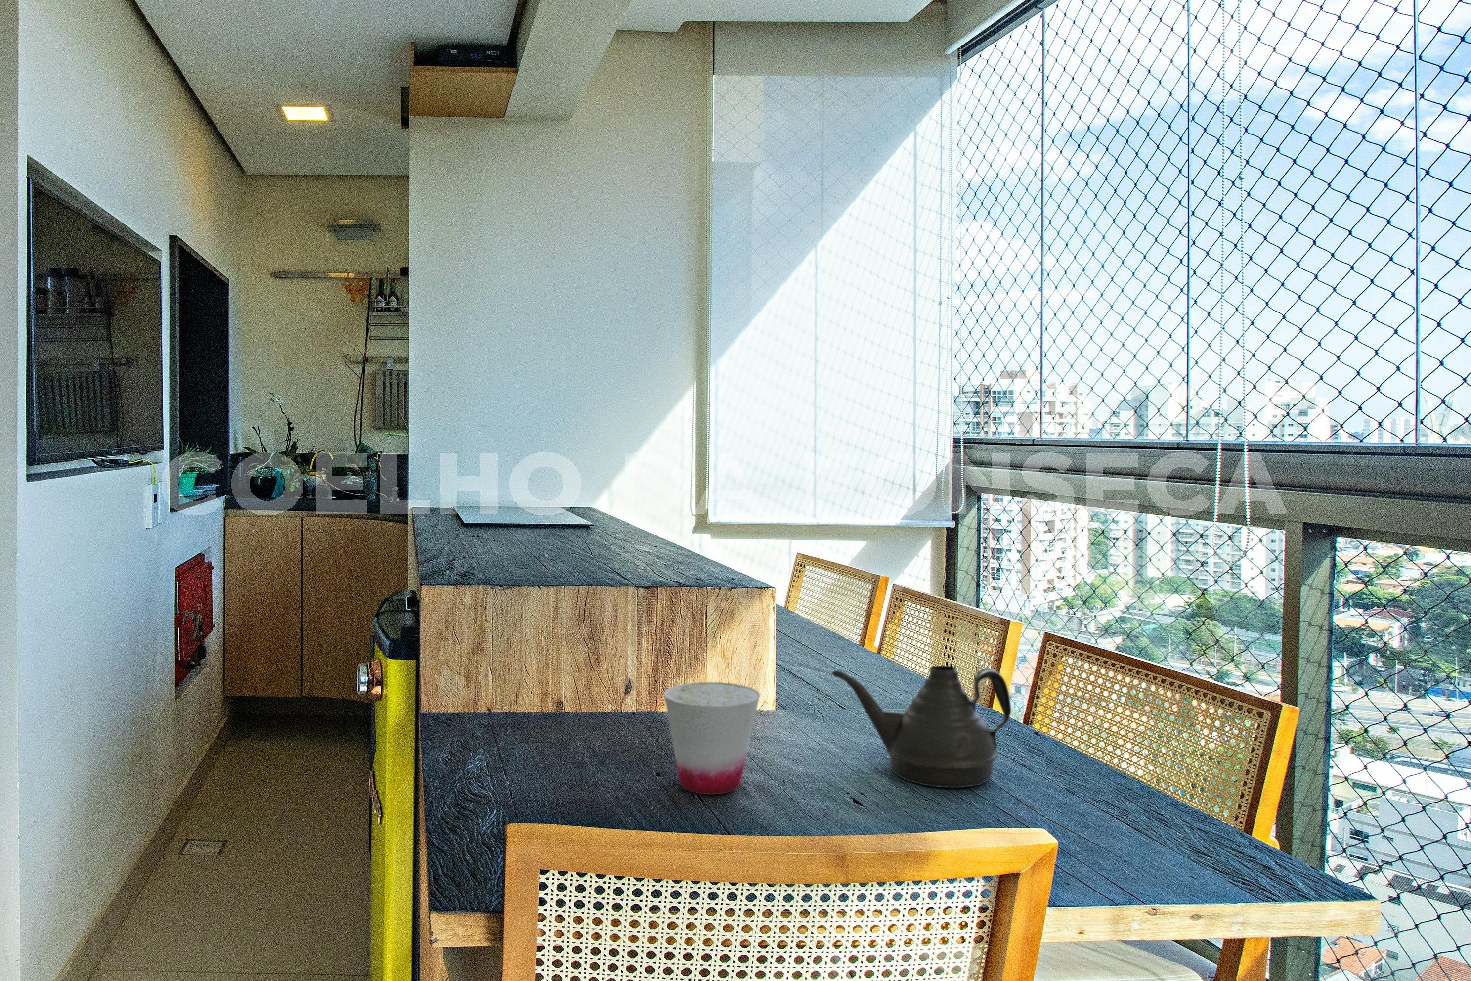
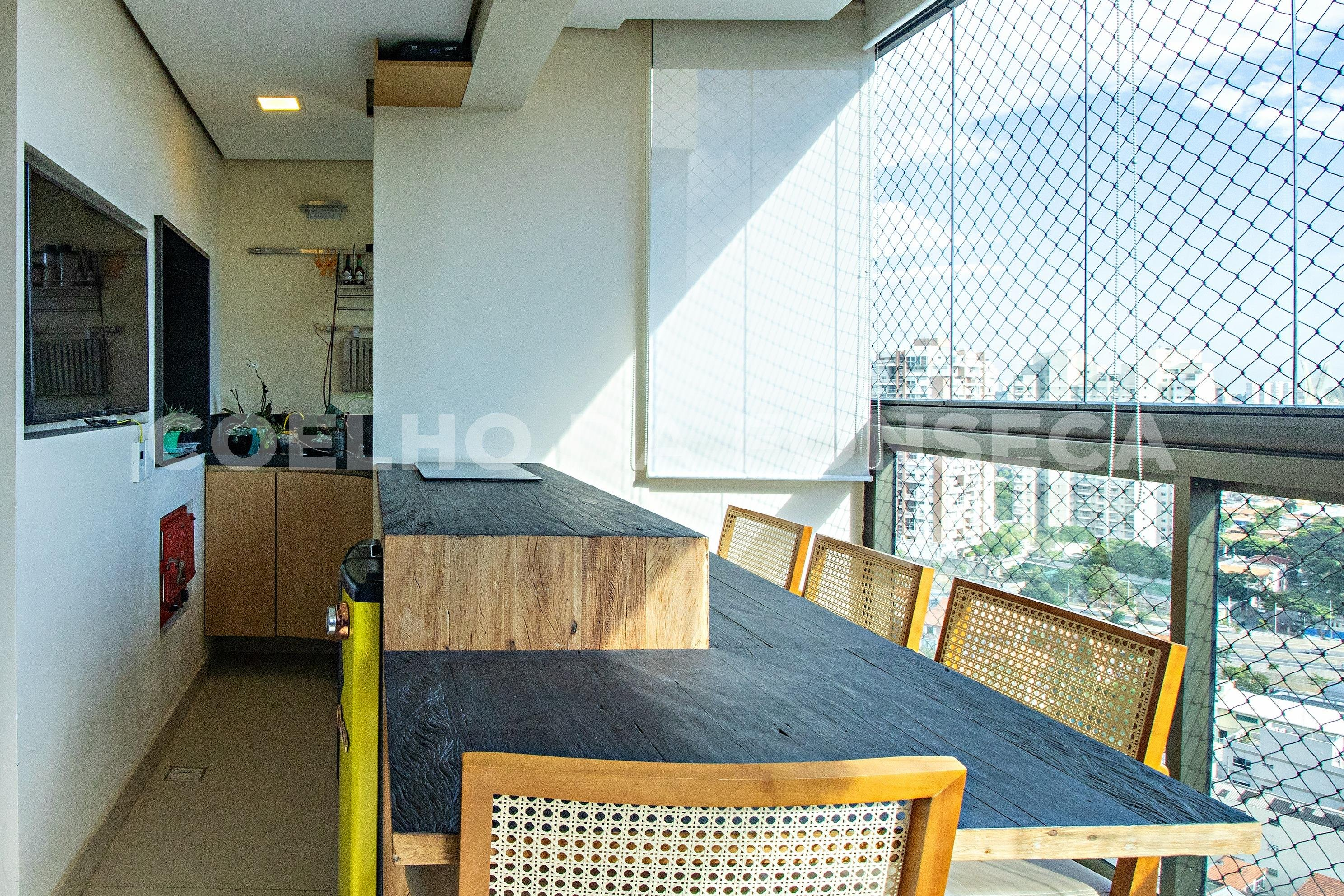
- cup (710, 739)
- teapot (919, 717)
